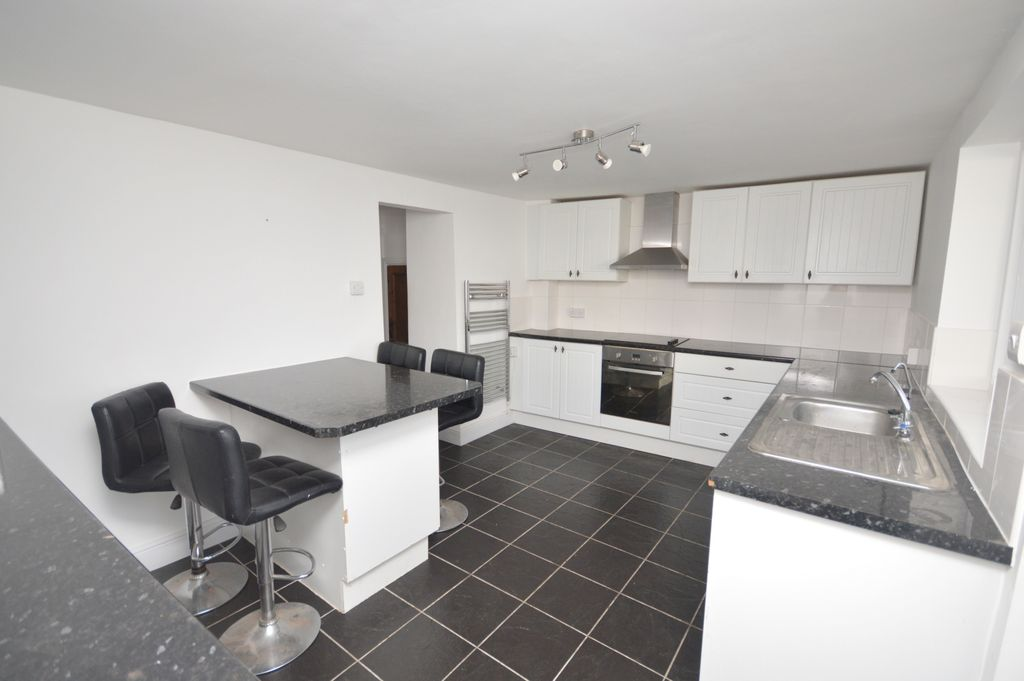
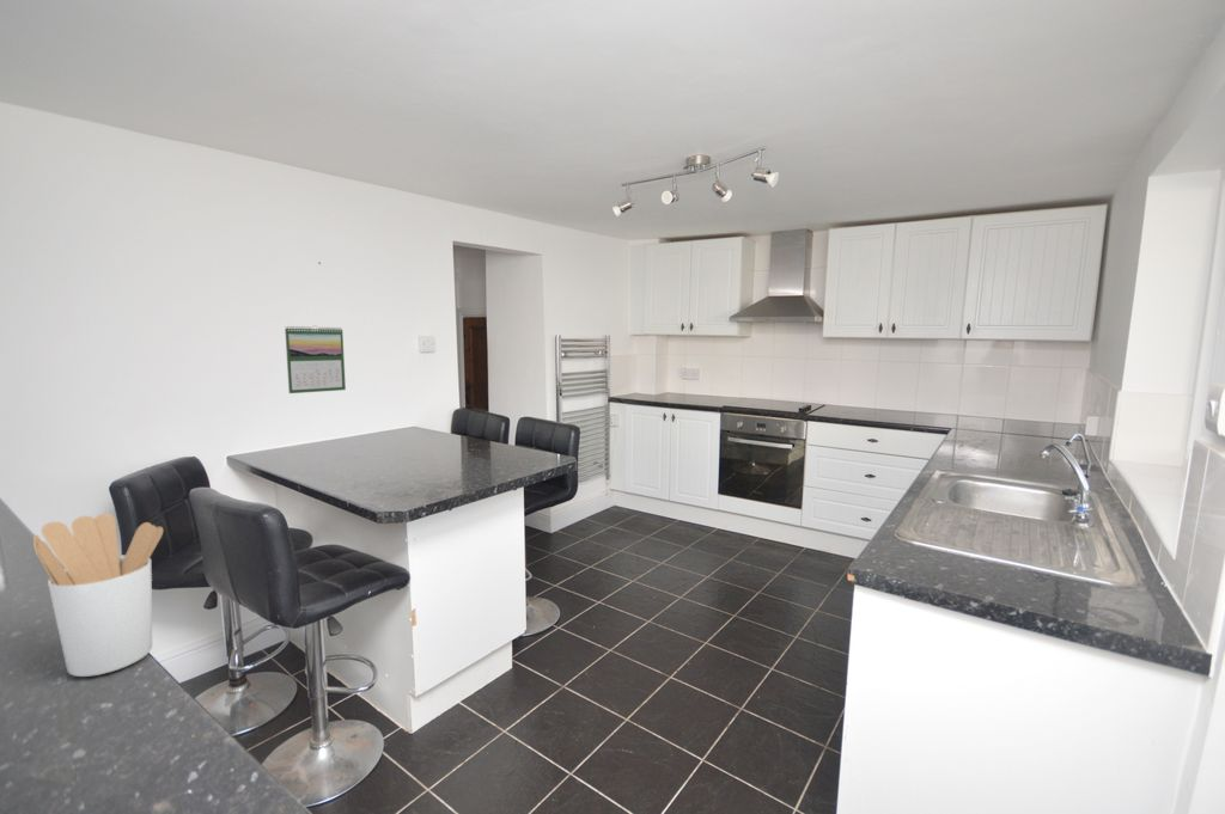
+ calendar (316, 359)
+ utensil holder (97, 587)
